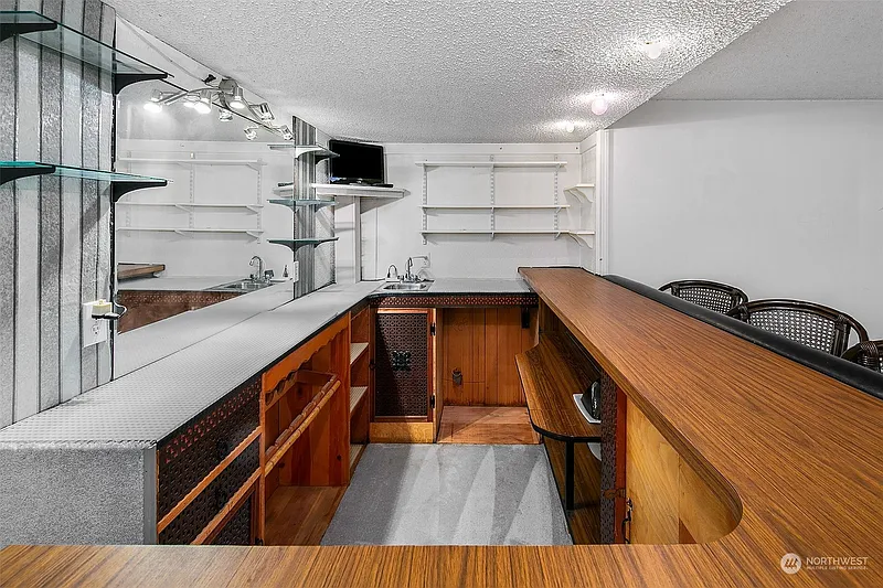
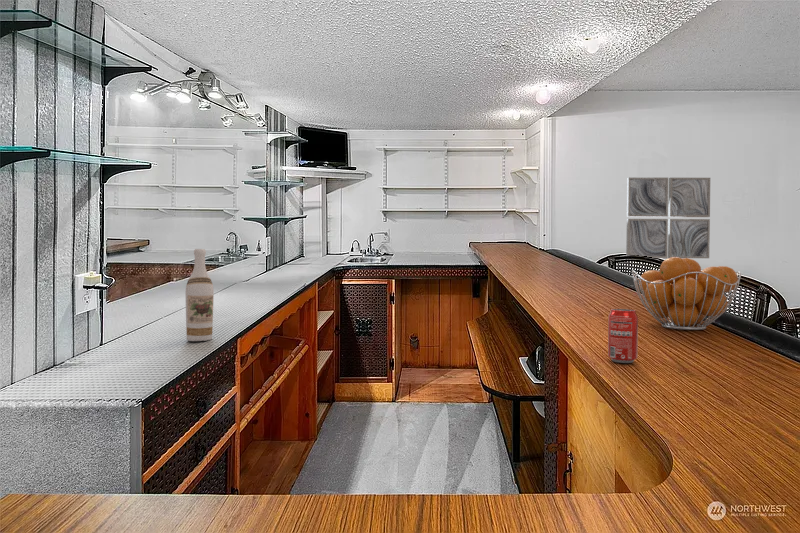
+ wall art (668, 216)
+ fruit basket (683, 292)
+ wine bottle (199, 294)
+ beverage can (622, 335)
